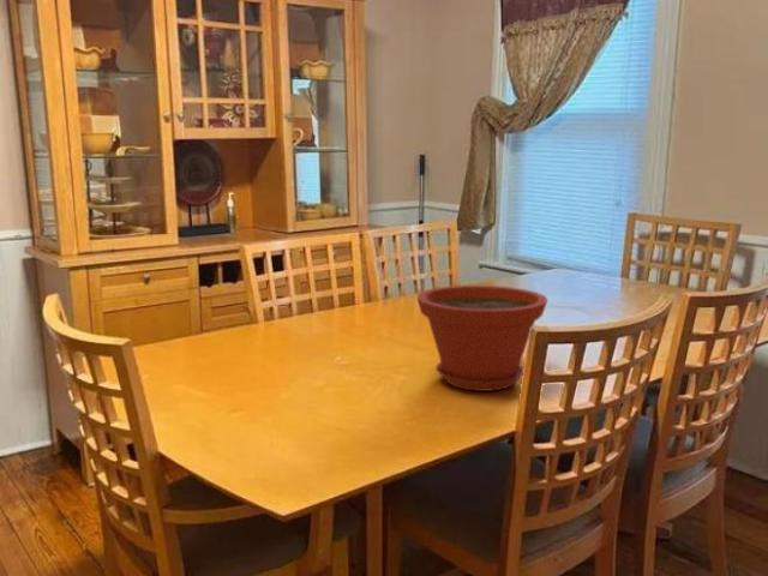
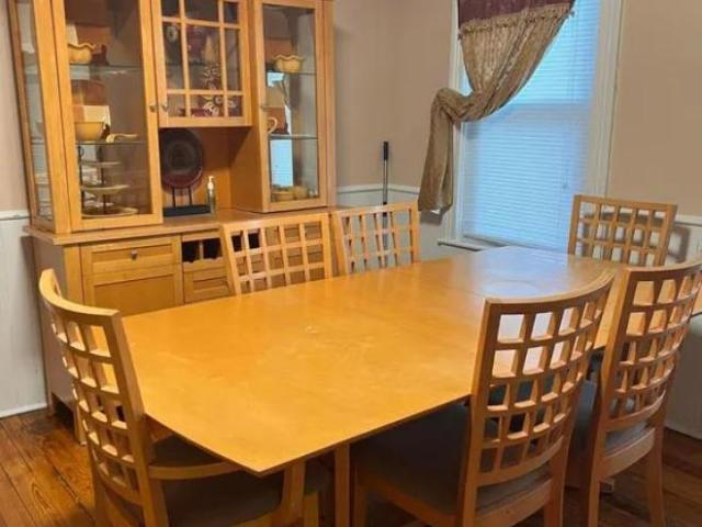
- plant pot (480, 338)
